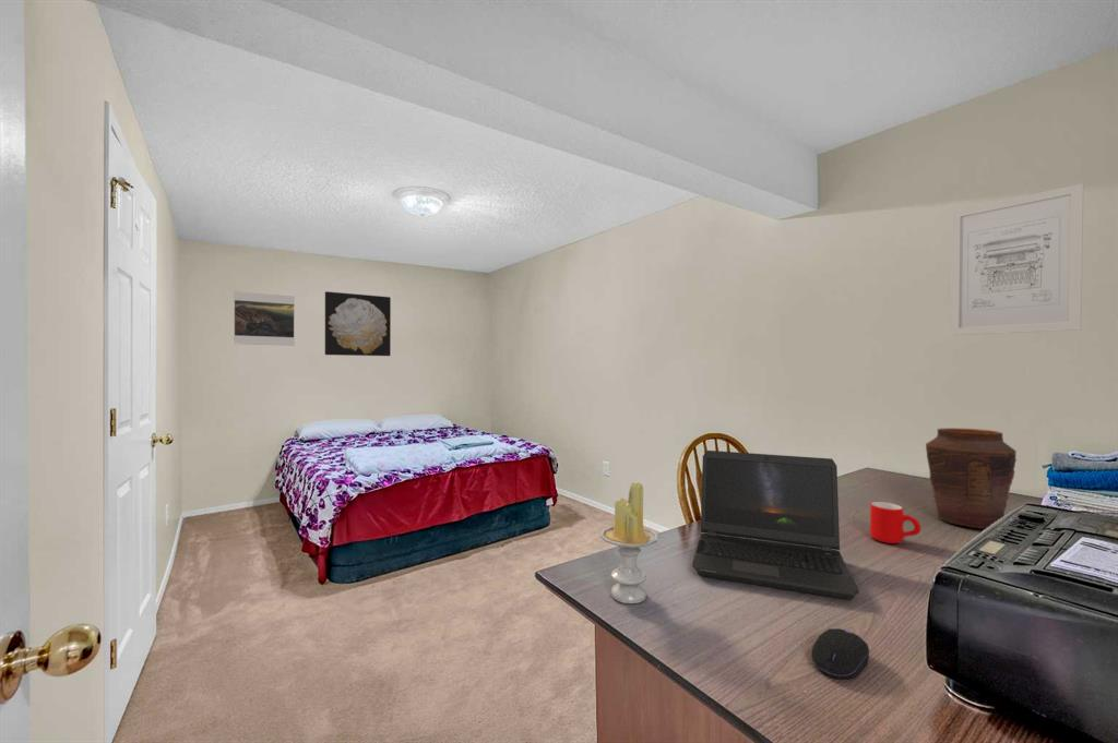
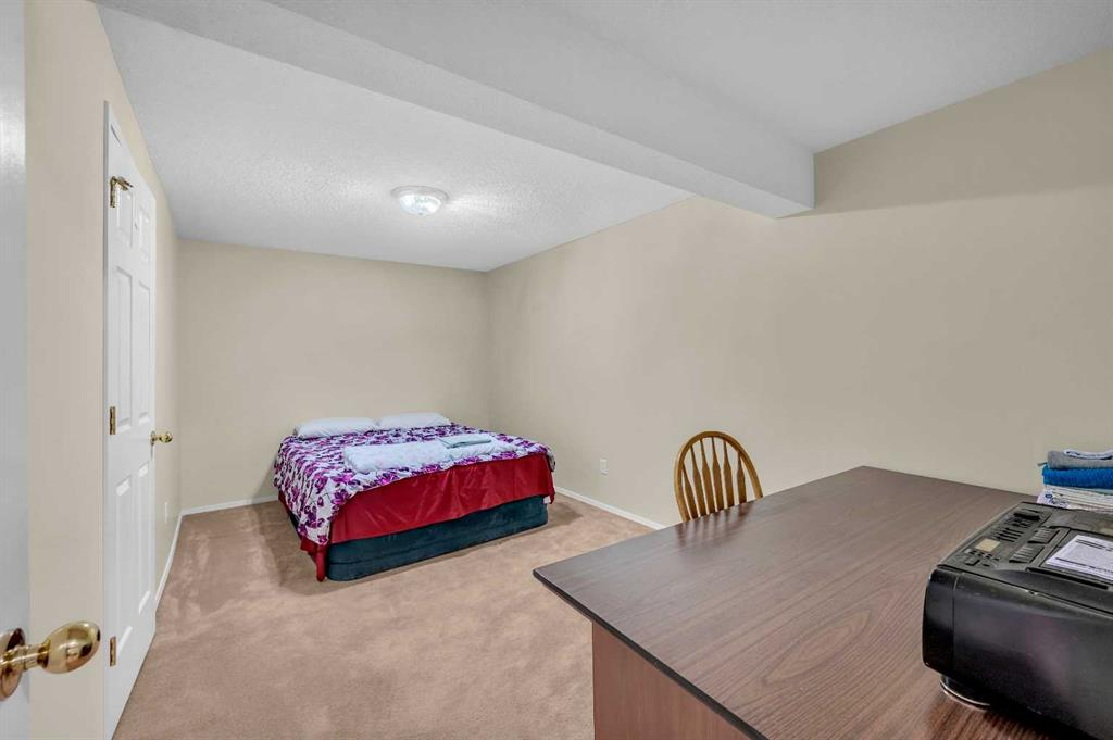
- wall art (358, 324)
- wall art (1011, 265)
- candle (628, 539)
- mug (894, 524)
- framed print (264, 319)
- computer mouse (840, 649)
- laptop computer (768, 514)
- vase (968, 476)
